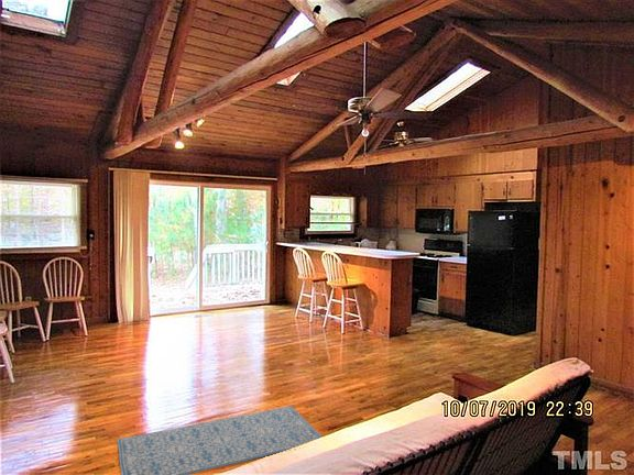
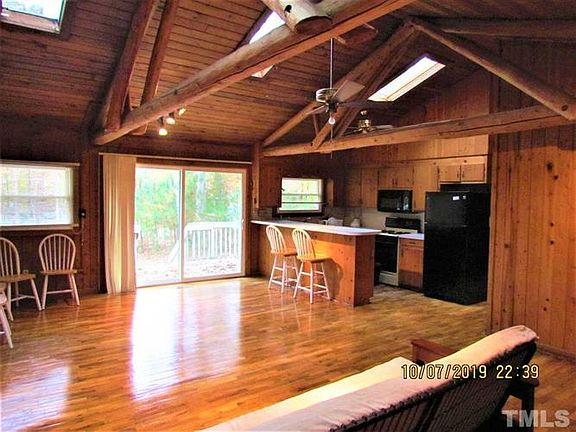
- rug (222, 440)
